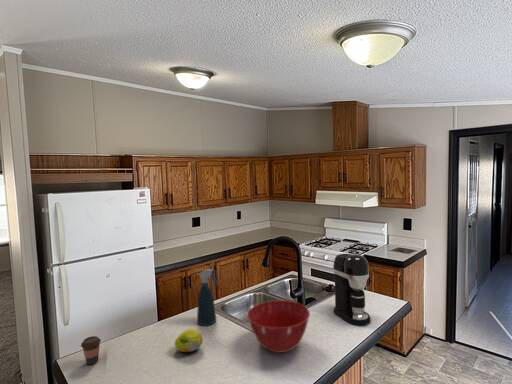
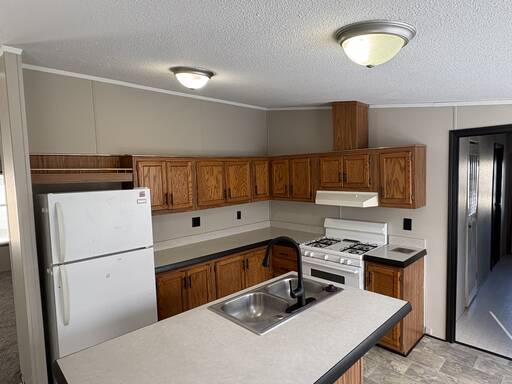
- fruit (188, 340)
- spray bottle (206, 294)
- coffee maker (350, 284)
- mixing bowl (278, 328)
- coffee cup (91, 350)
